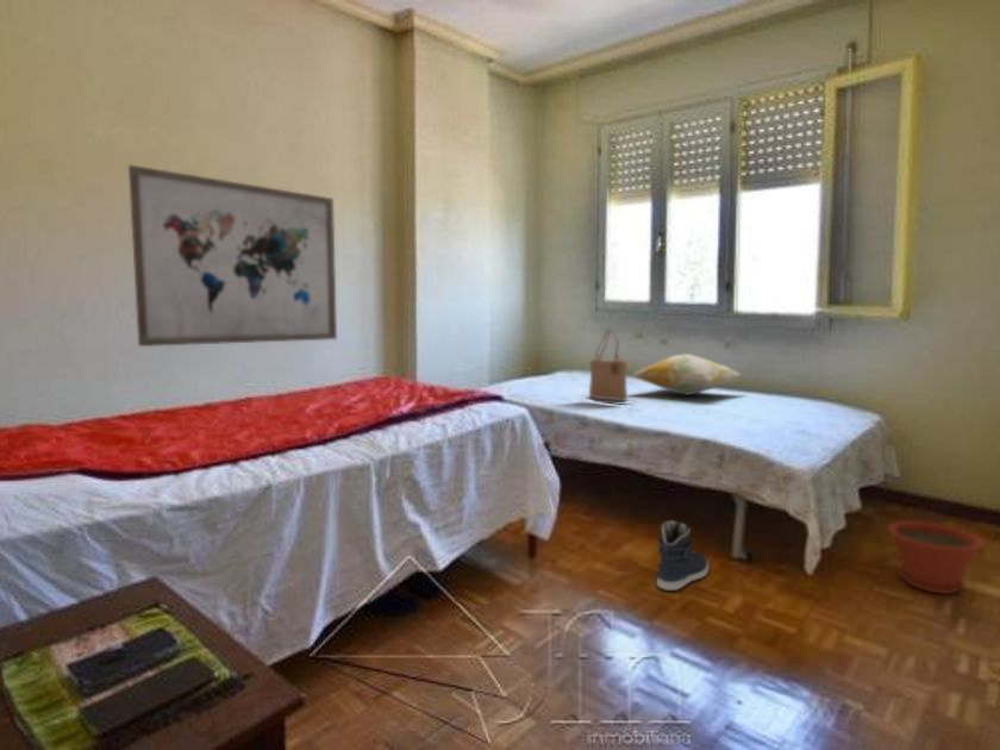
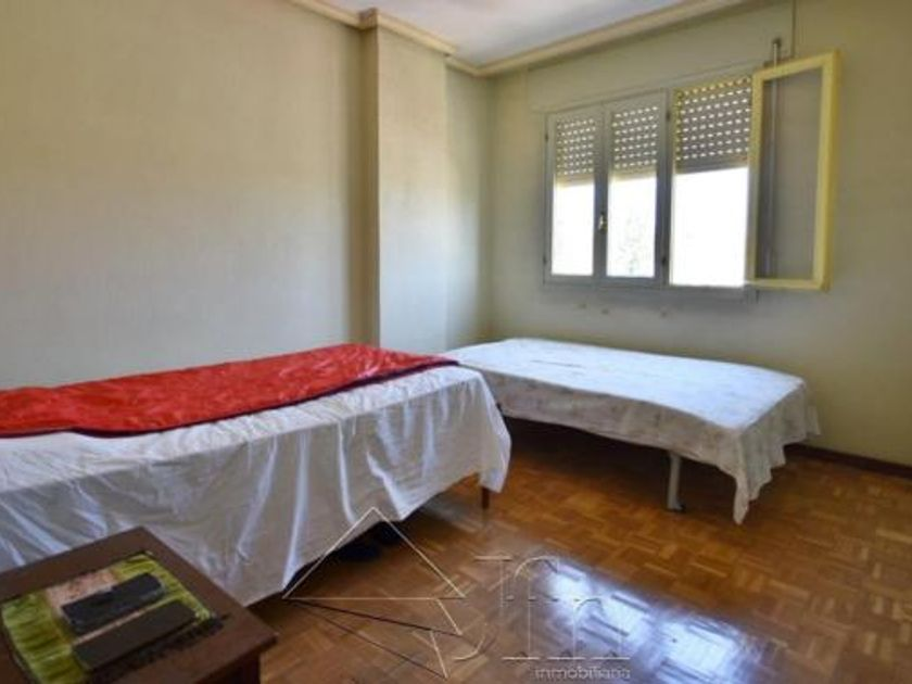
- plant pot (932, 560)
- decorative pillow (686, 374)
- wall art (246, 263)
- sneaker (683, 546)
- tote bag (608, 365)
